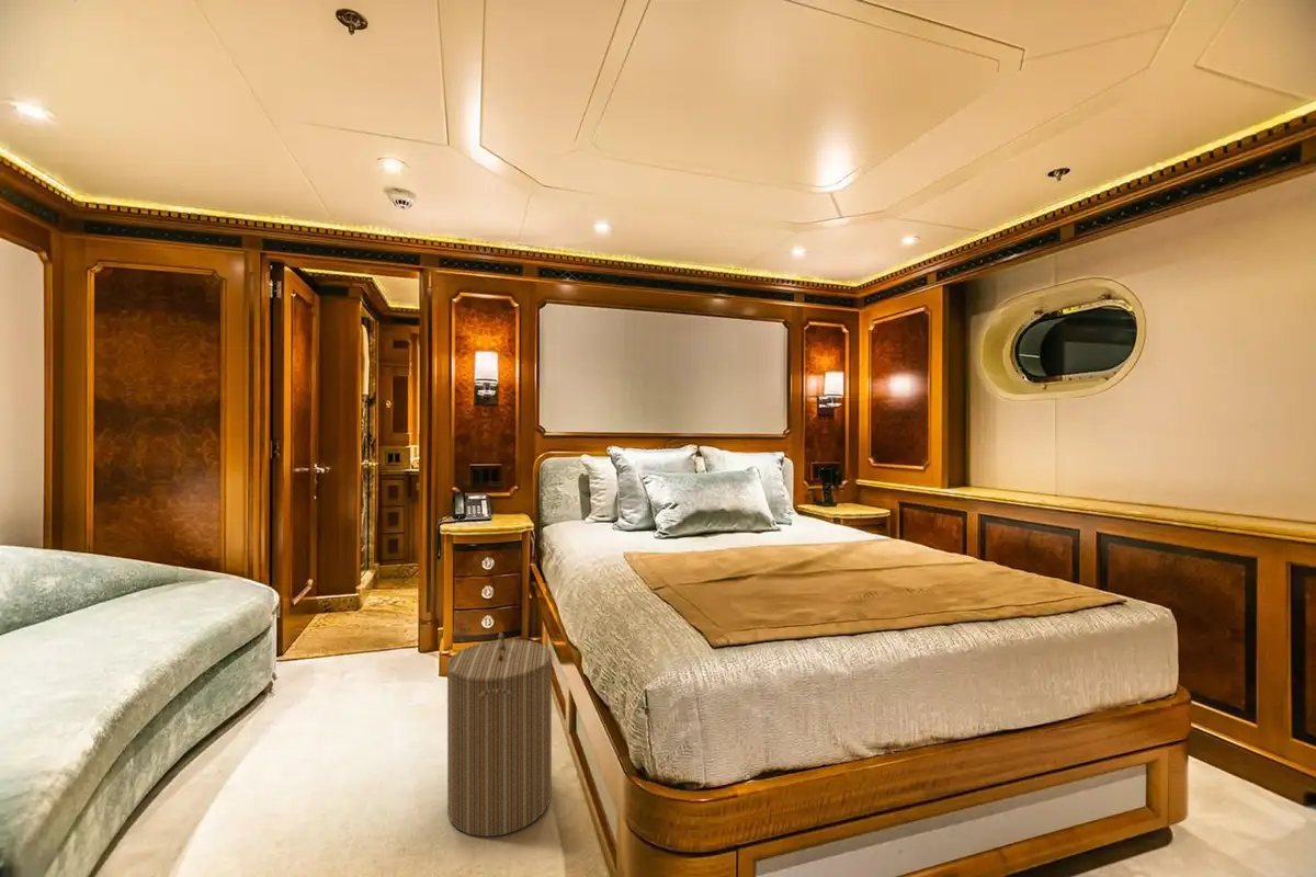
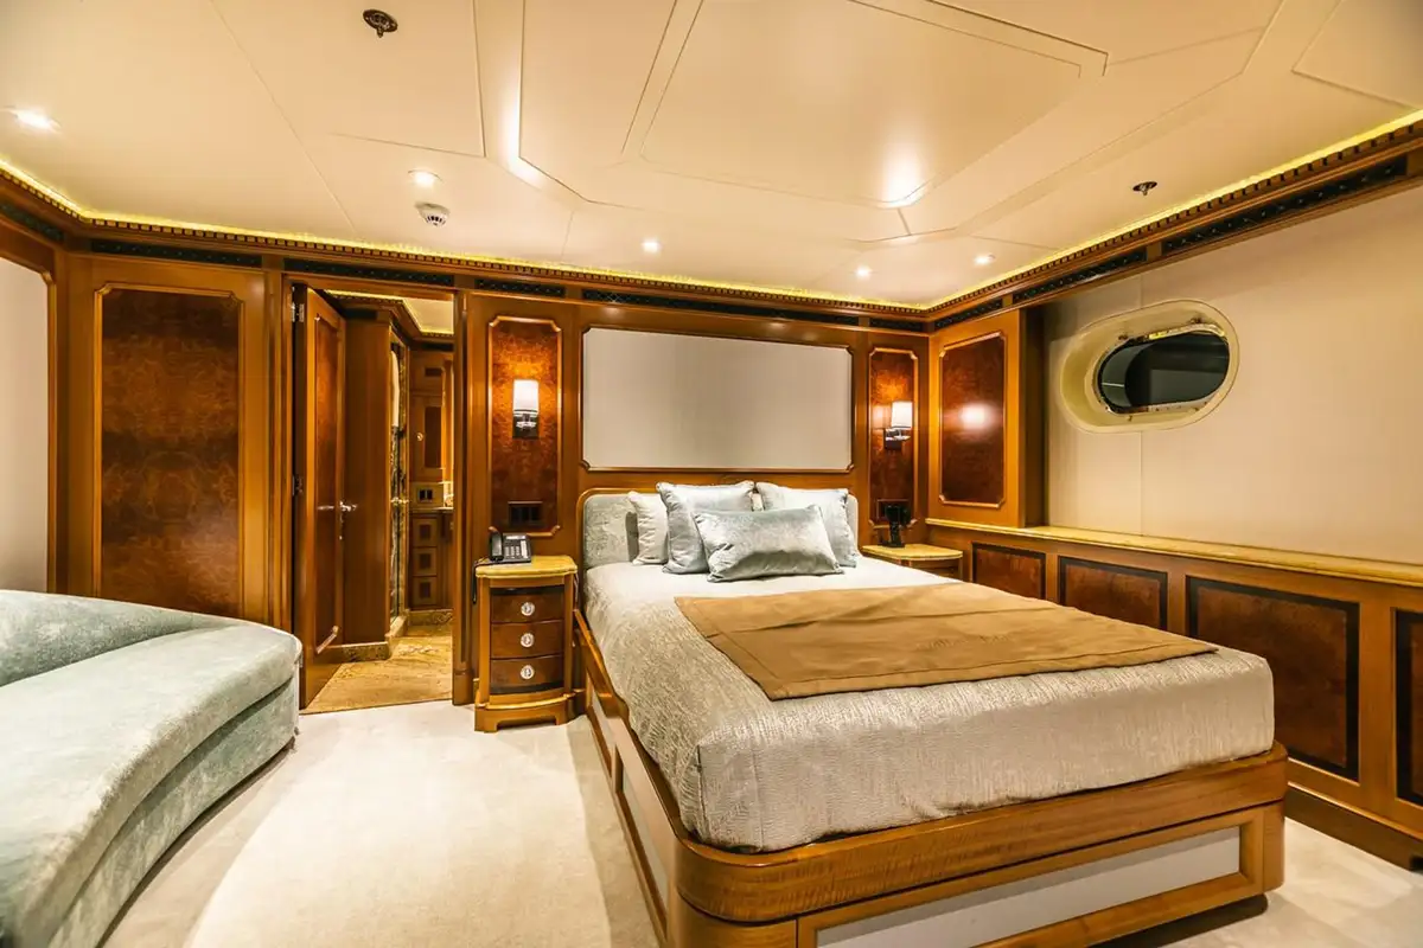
- laundry hamper (500, 718)
